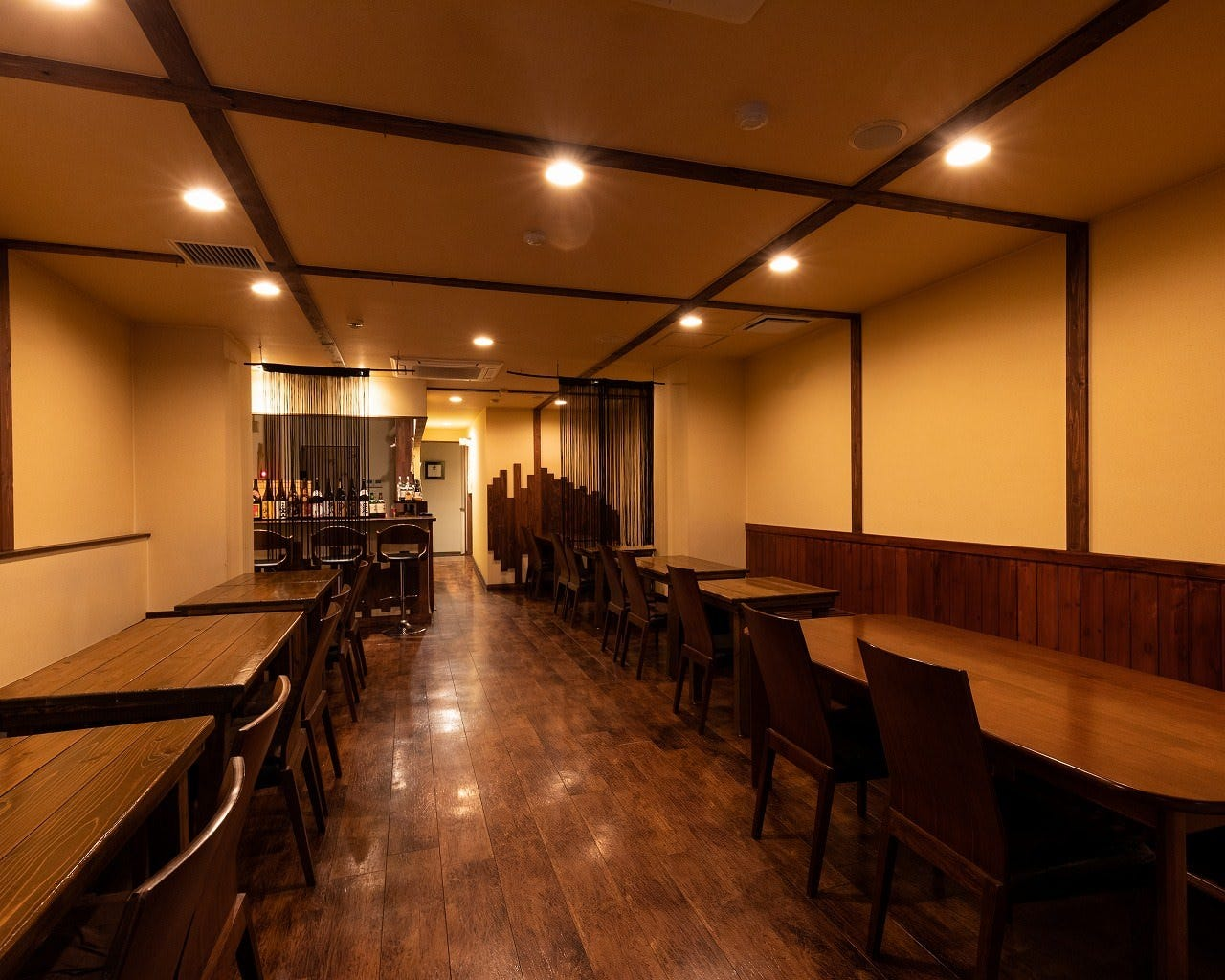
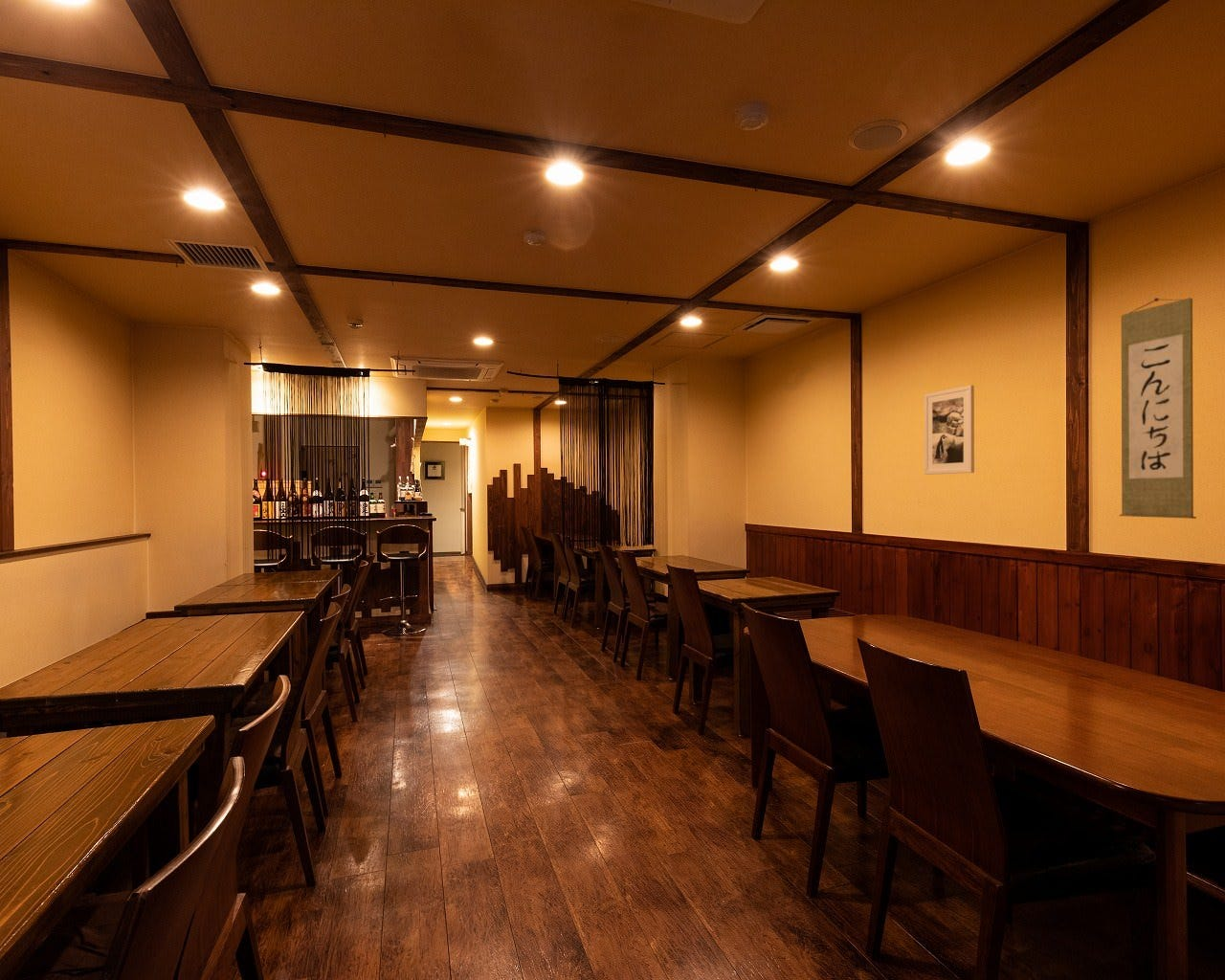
+ wall scroll (1155, 408)
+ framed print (947, 432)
